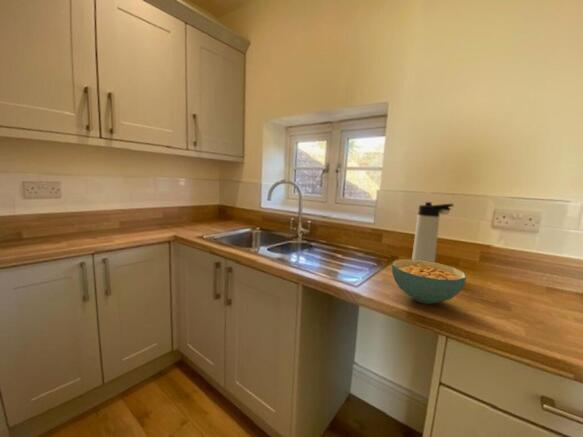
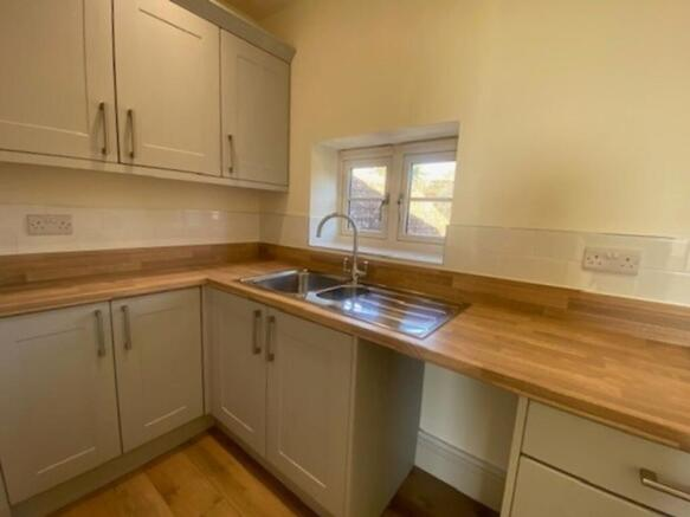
- thermos bottle (431, 237)
- cereal bowl (425, 284)
